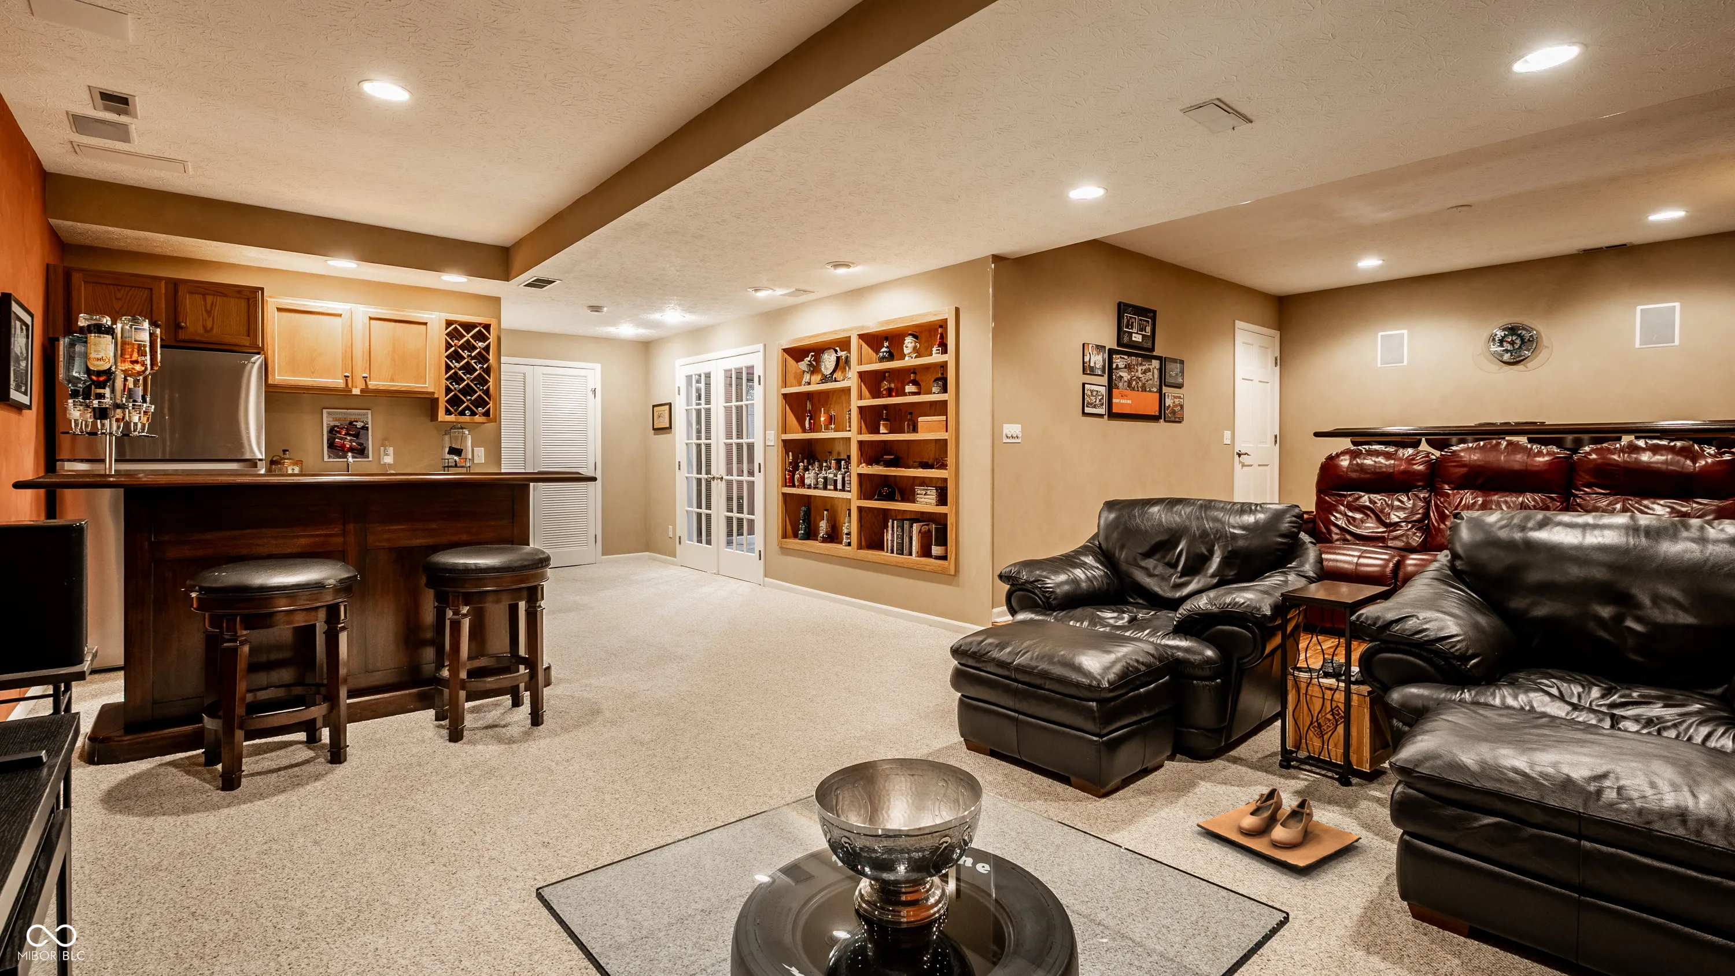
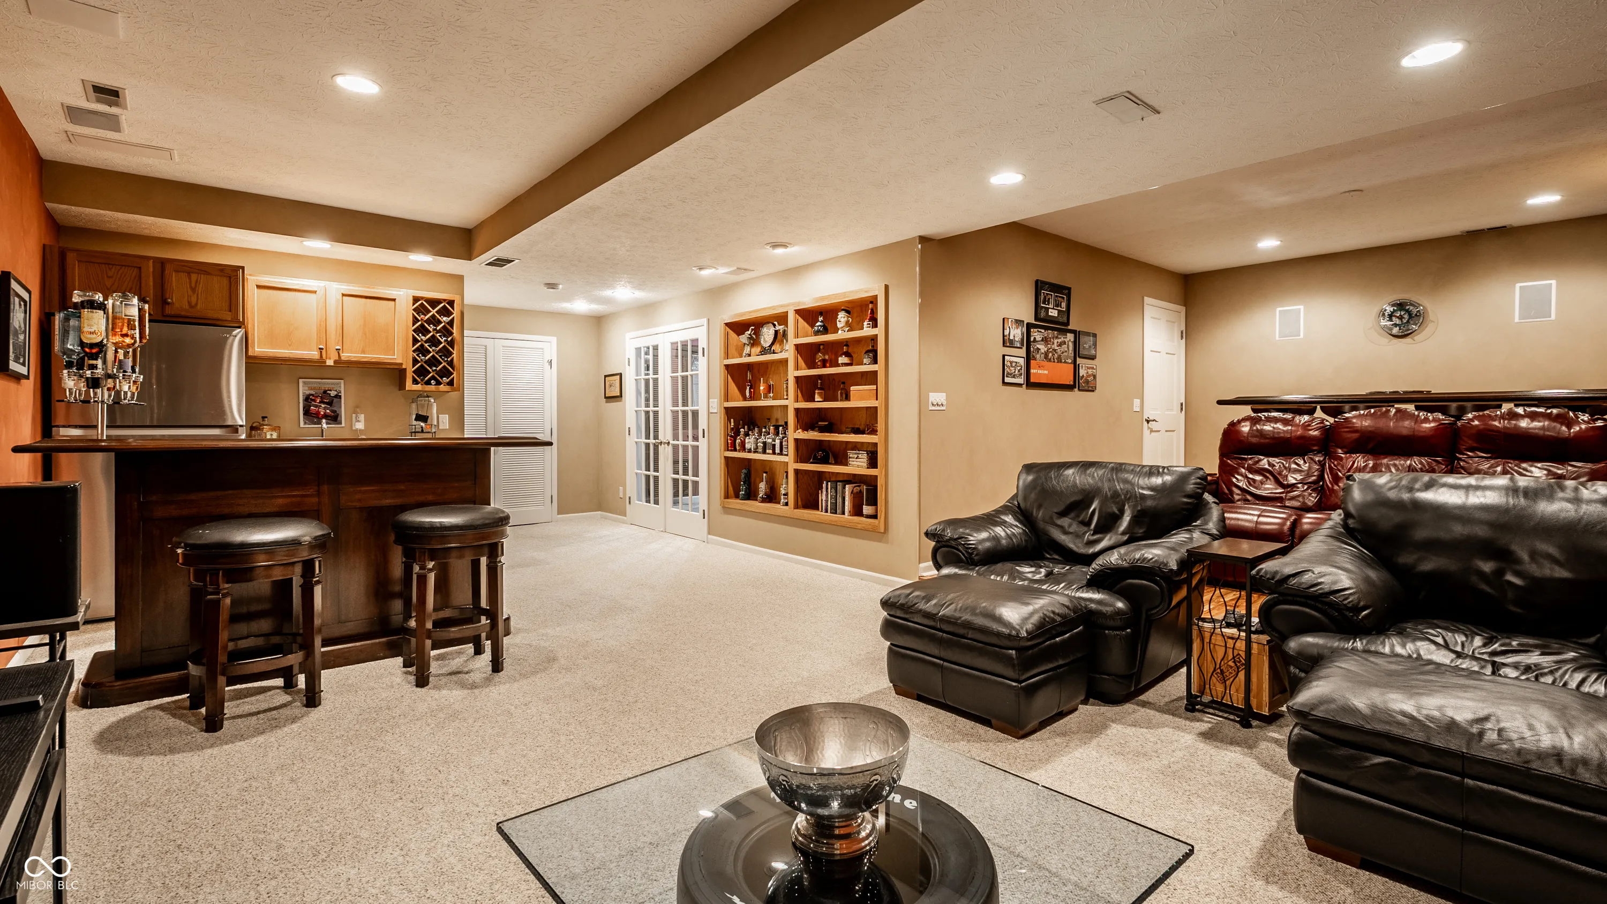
- shoe (1277, 819)
